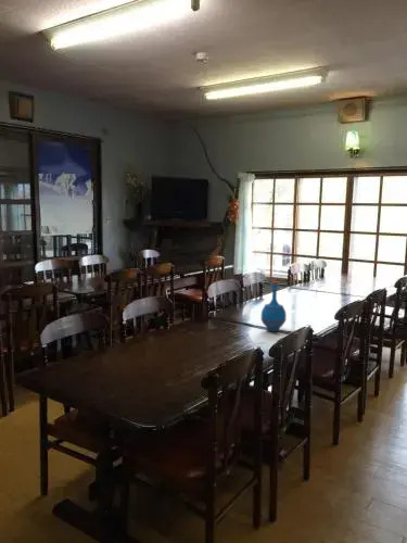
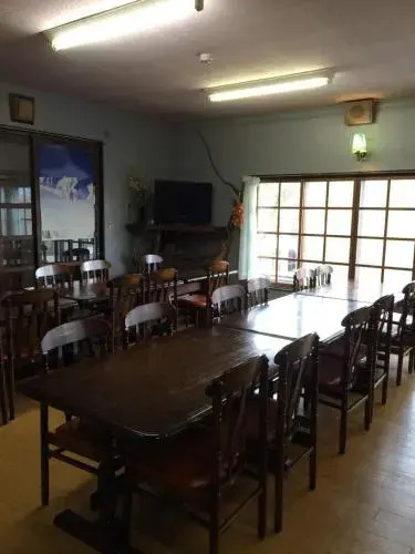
- bottle (274, 305)
